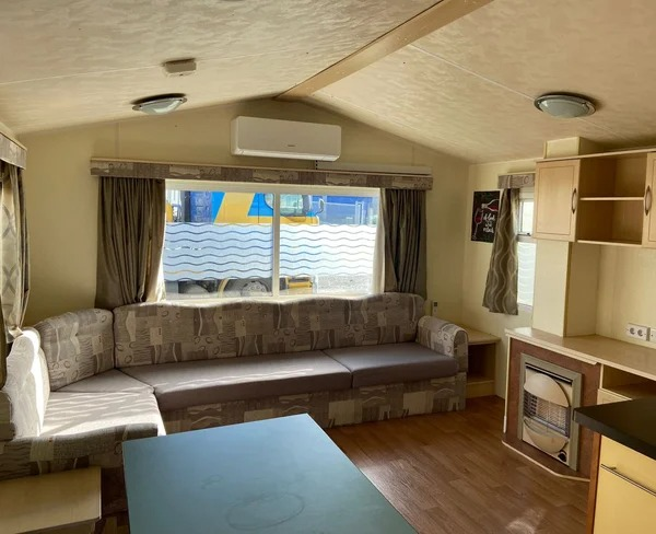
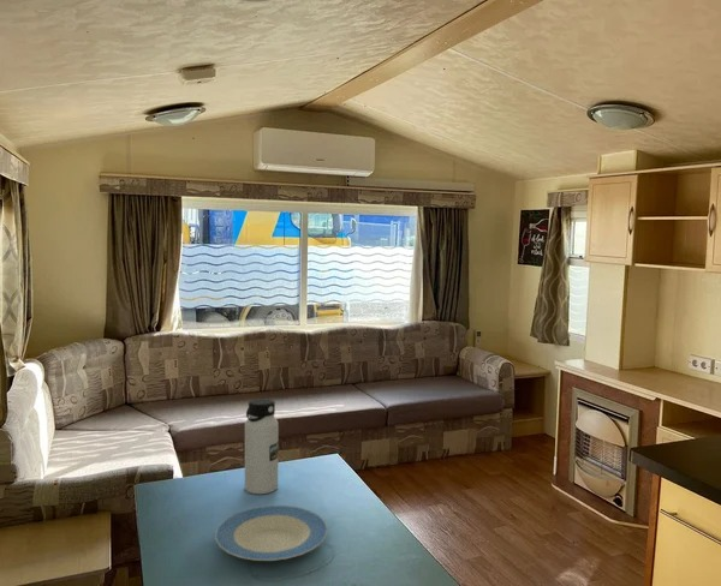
+ plate (272, 536)
+ water bottle (261, 444)
